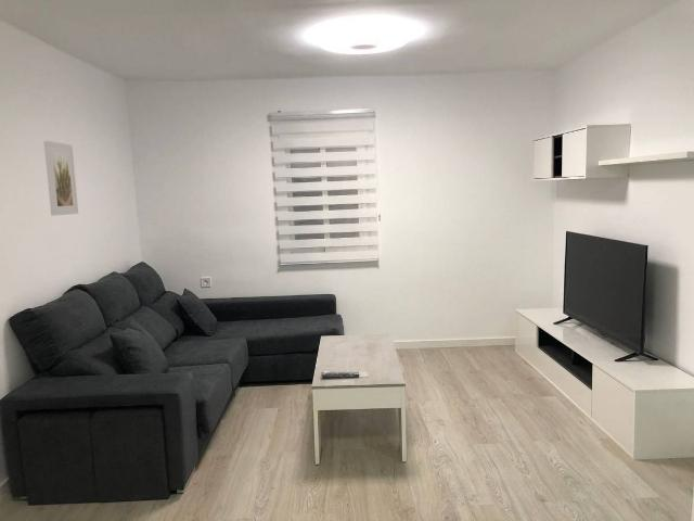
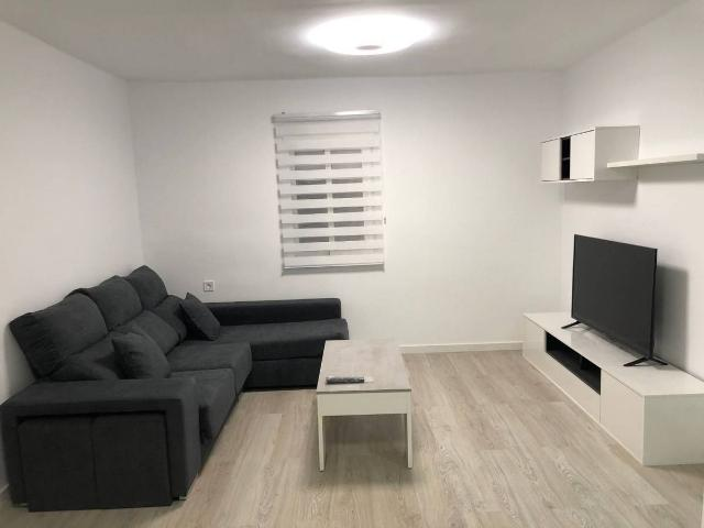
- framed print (62, 179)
